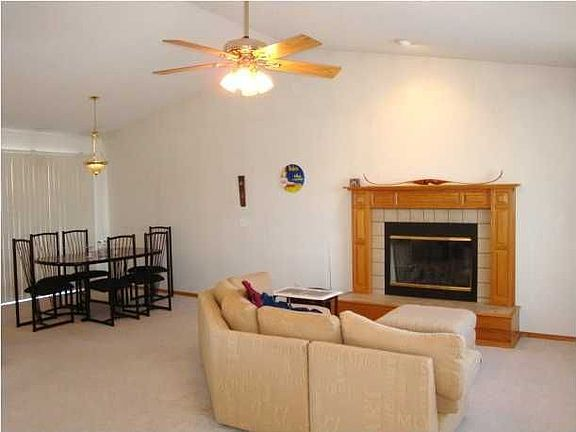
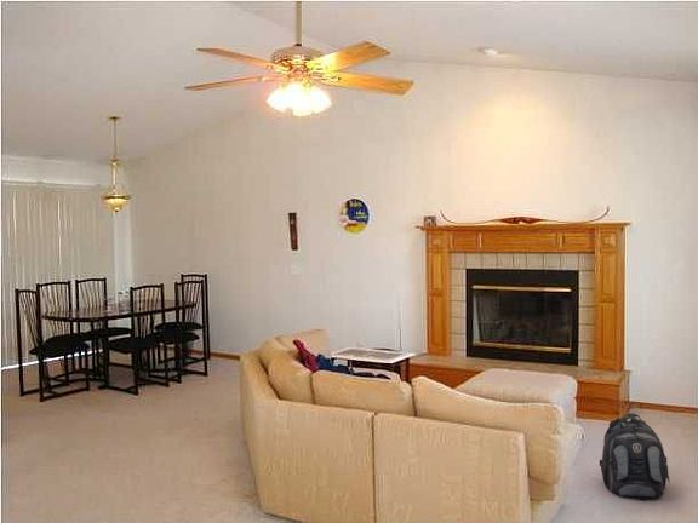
+ backpack (633, 450)
